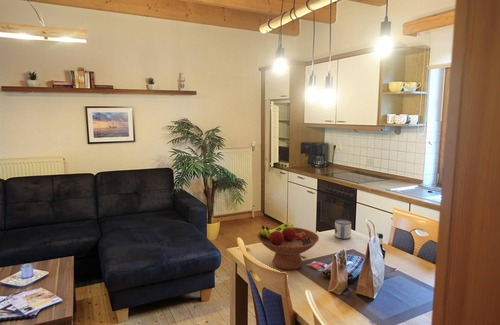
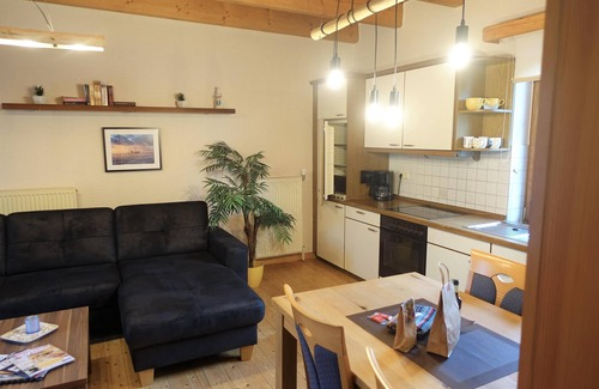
- mug (342, 229)
- fruit bowl (287, 244)
